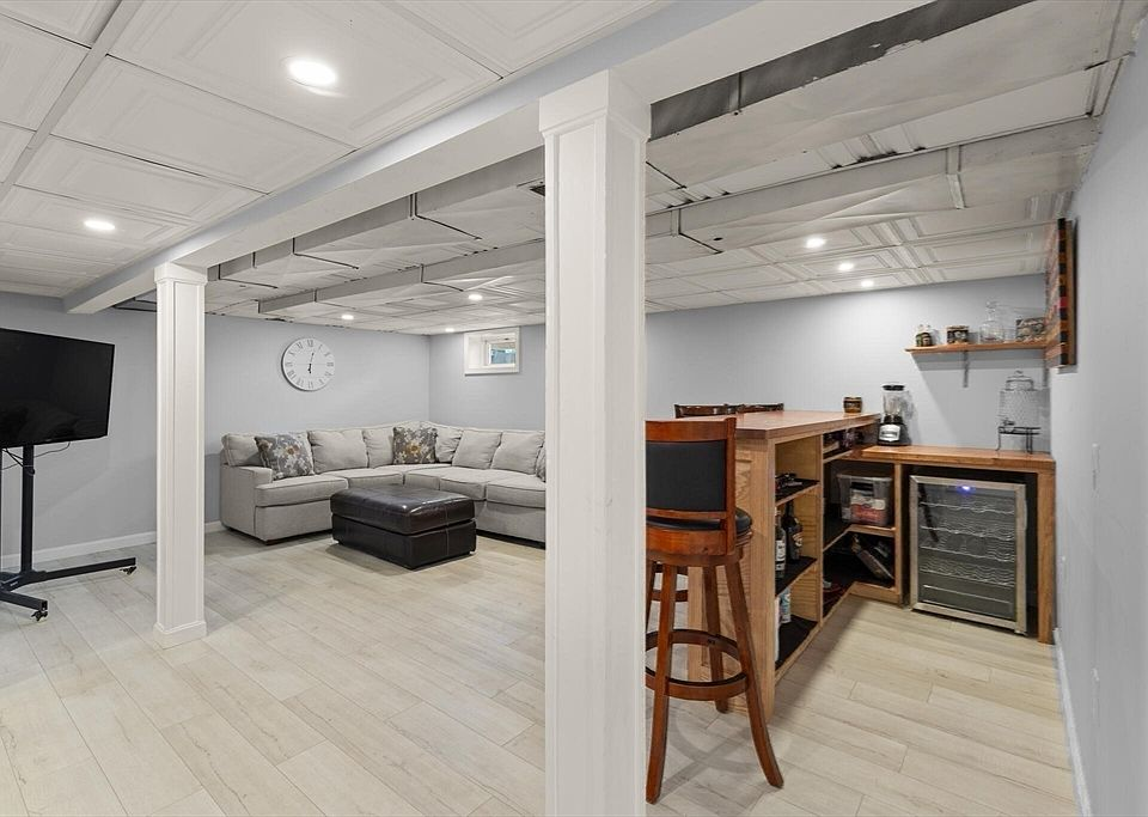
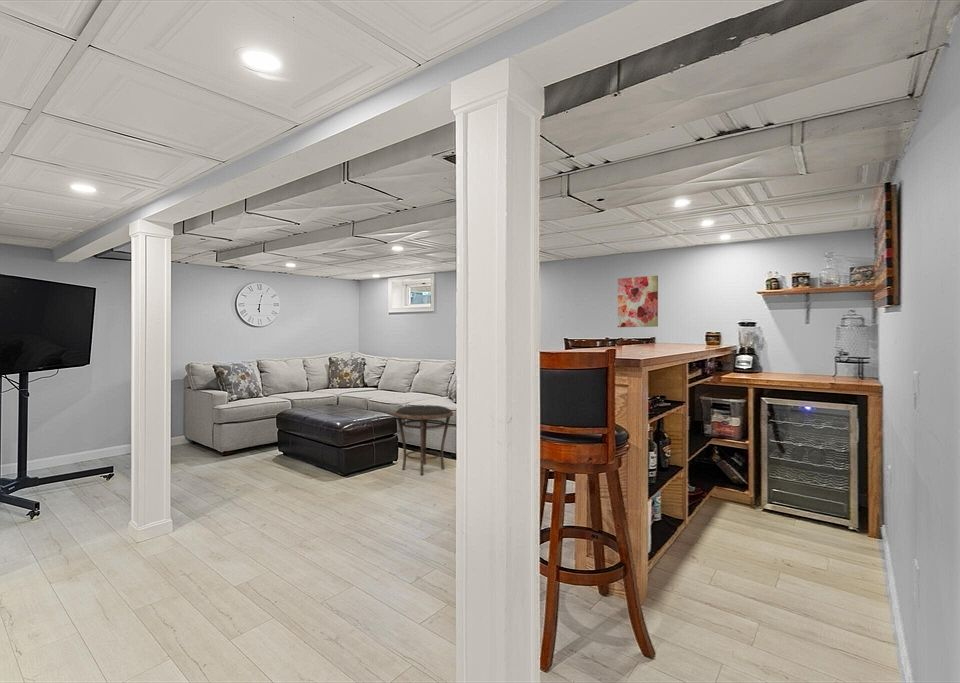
+ side table (423, 438)
+ wall art (637, 302)
